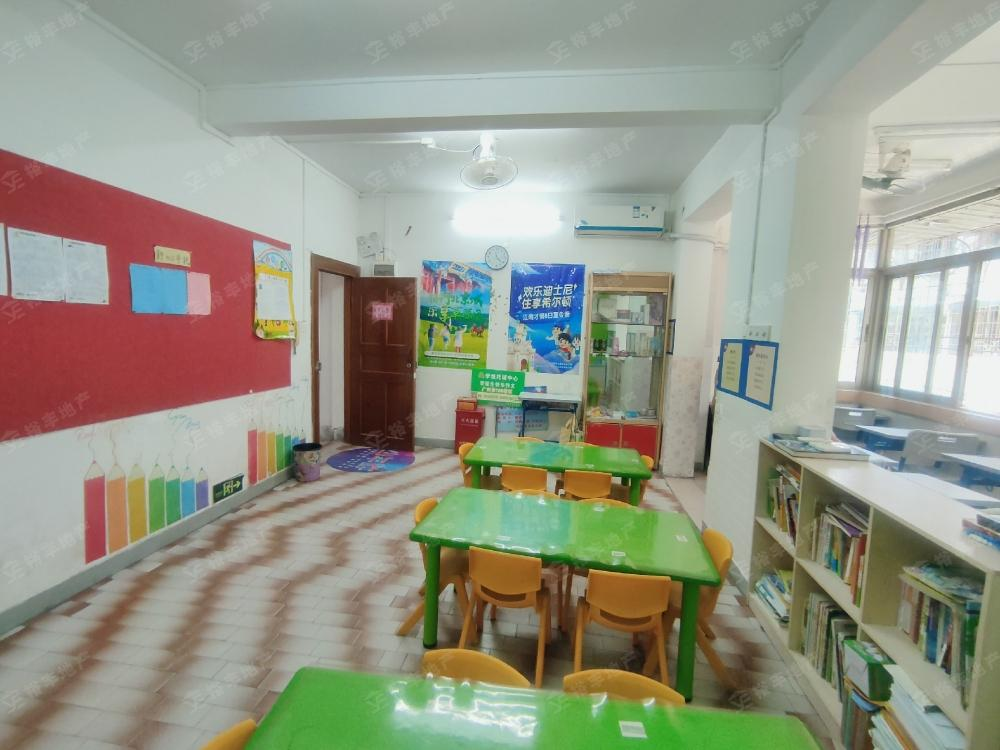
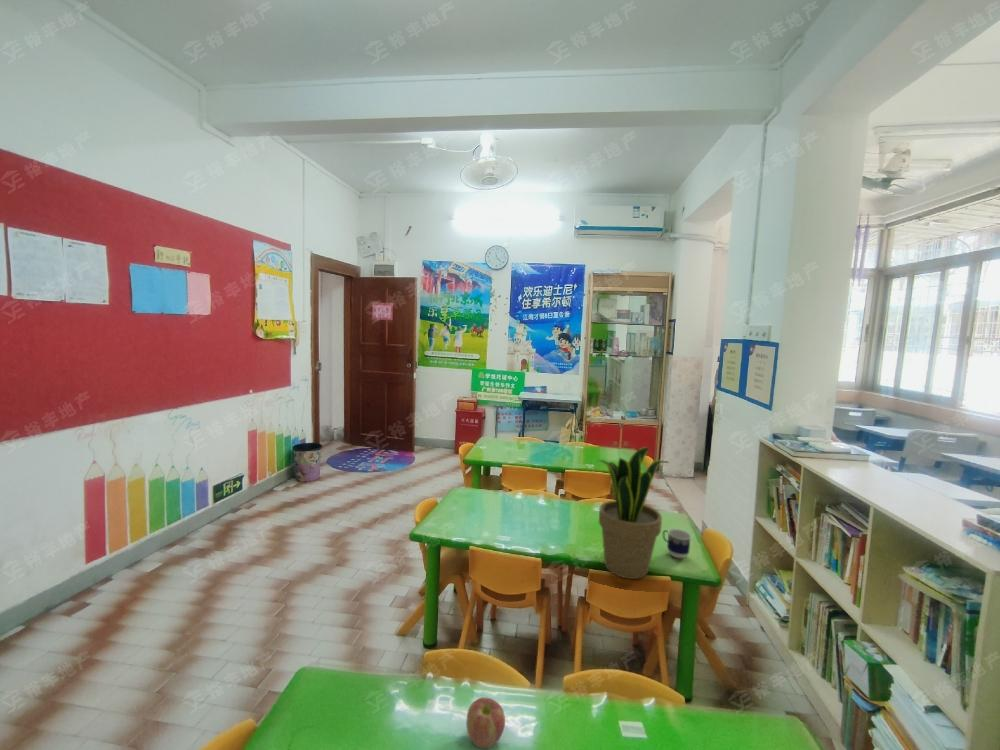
+ apple (485, 722)
+ potted plant (628, 507)
+ cup (675, 543)
